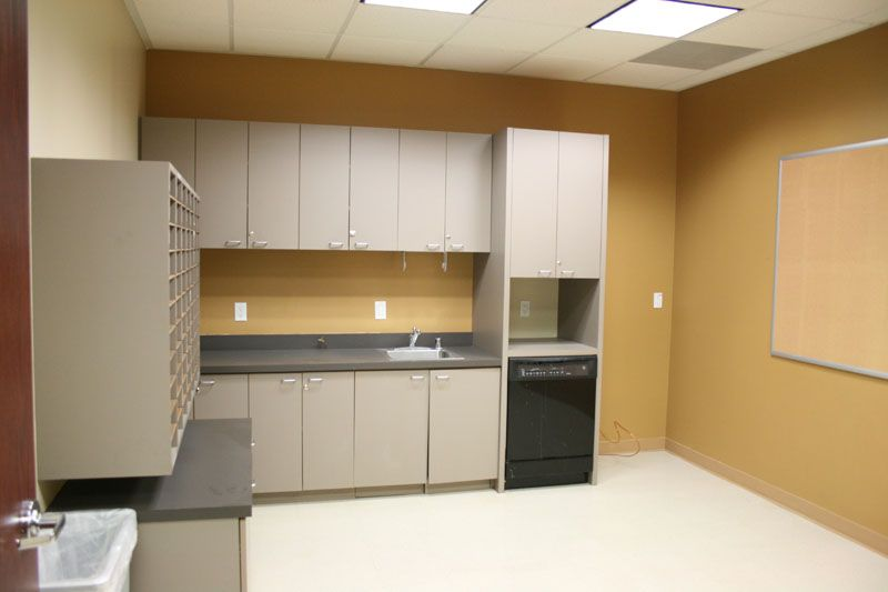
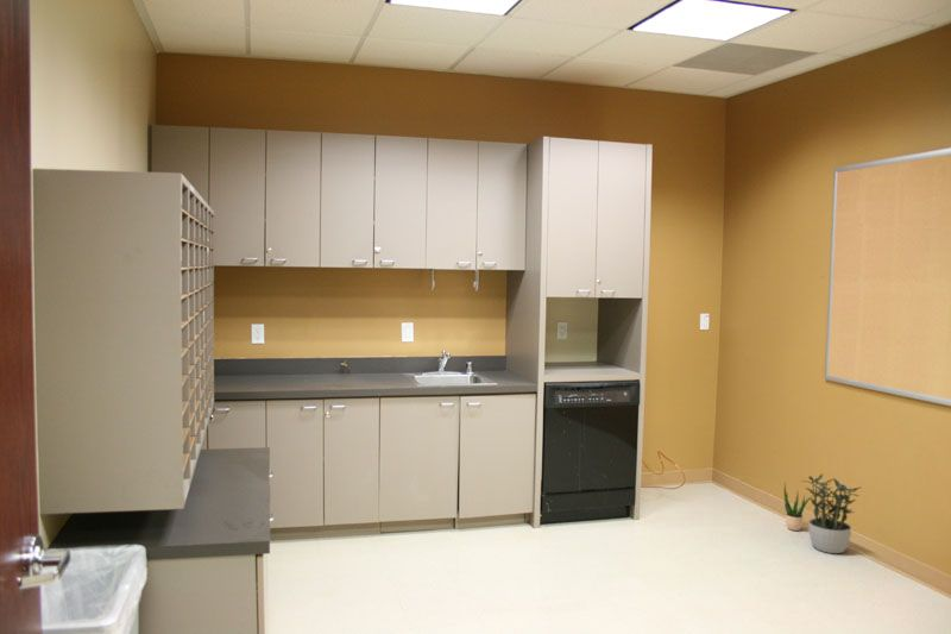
+ potted plant (794, 507)
+ potted plant (829, 510)
